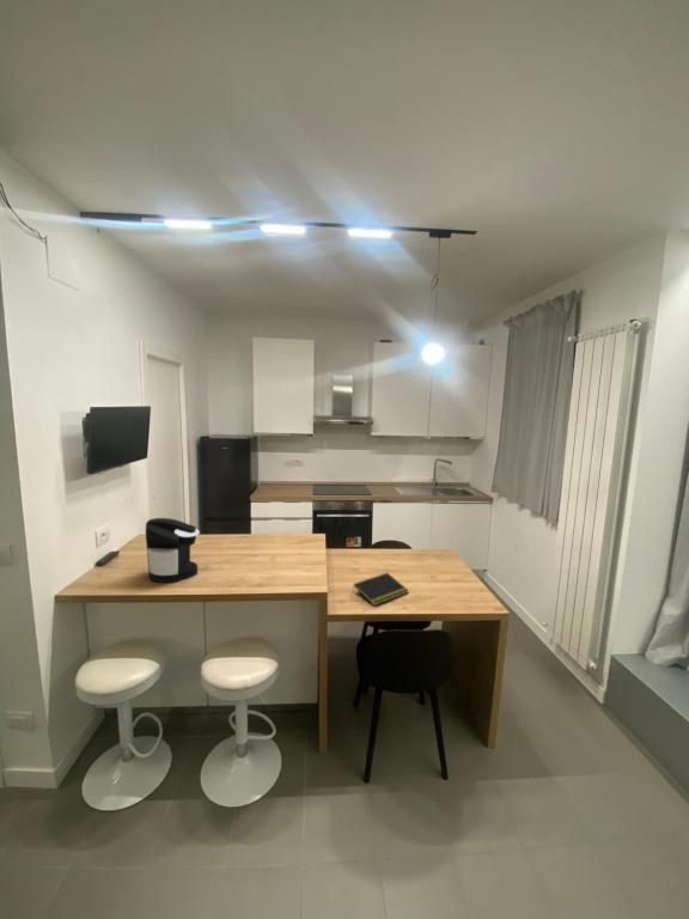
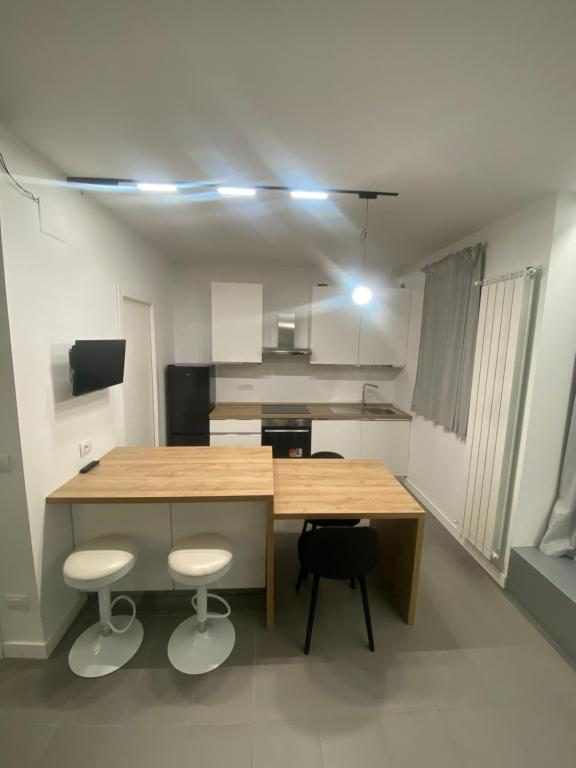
- notepad (380, 588)
- coffee maker (173, 546)
